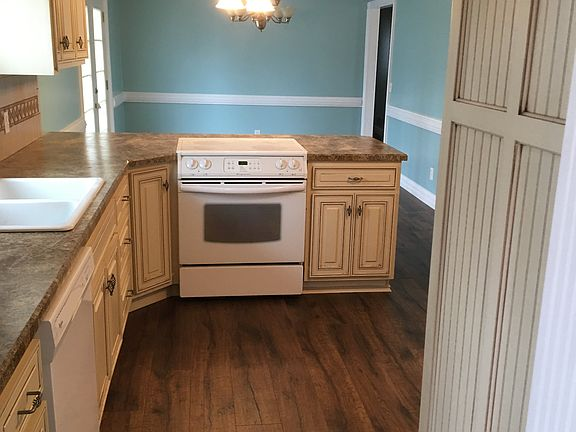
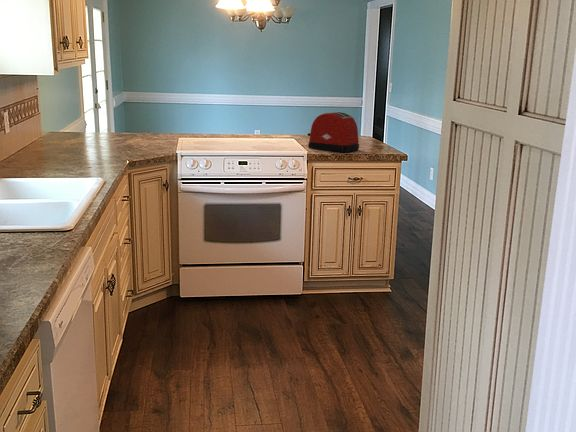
+ toaster (334, 130)
